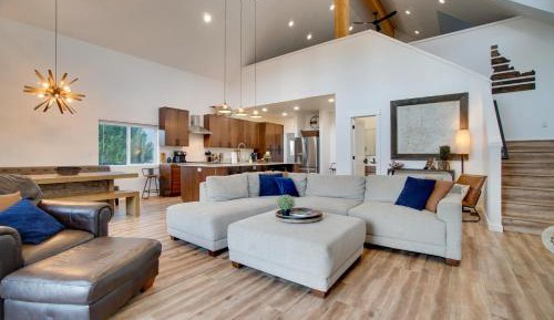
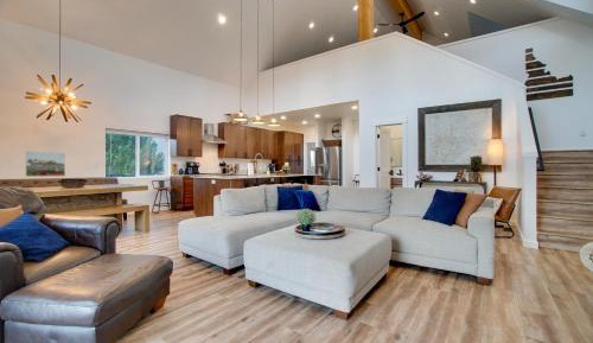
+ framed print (45, 164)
